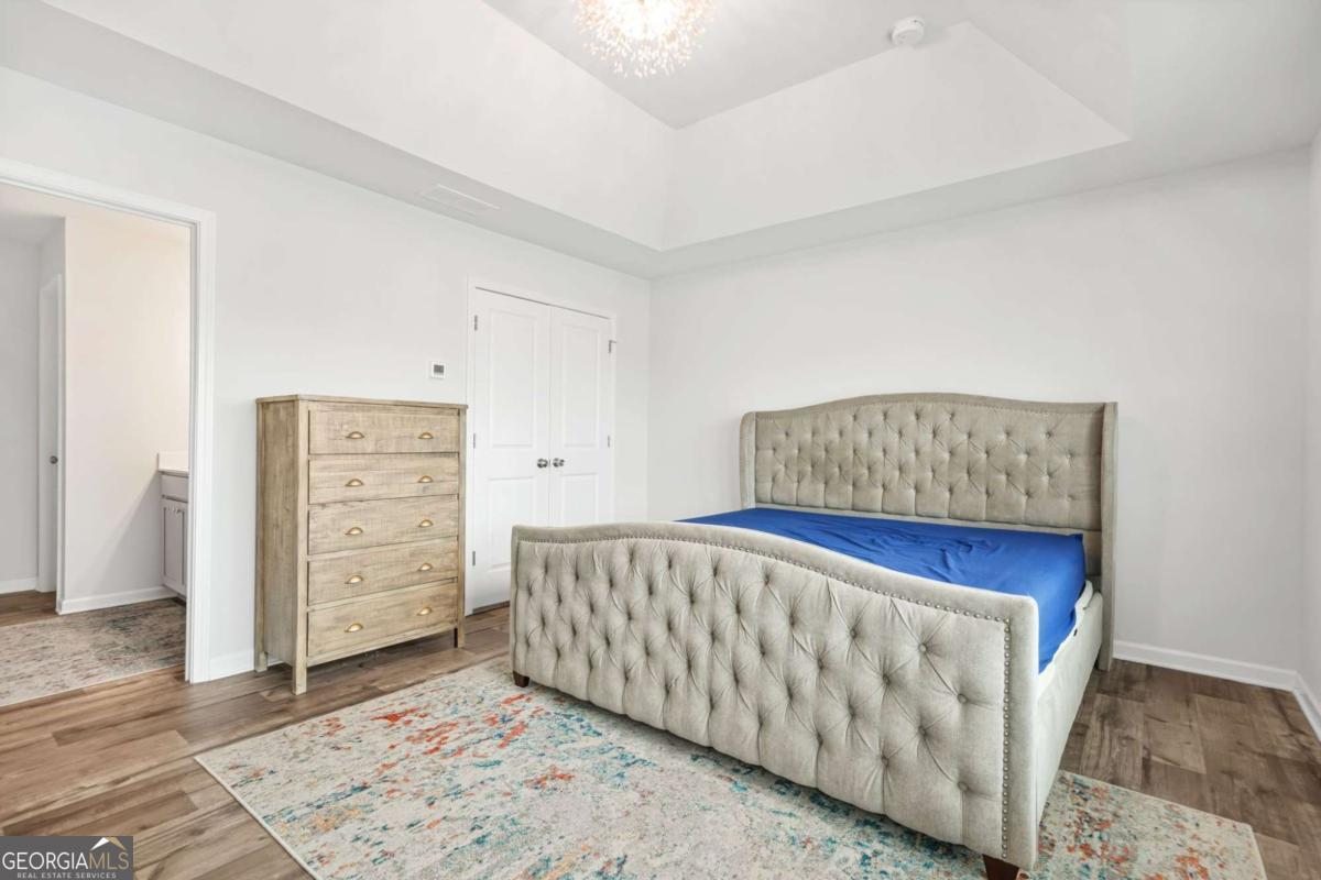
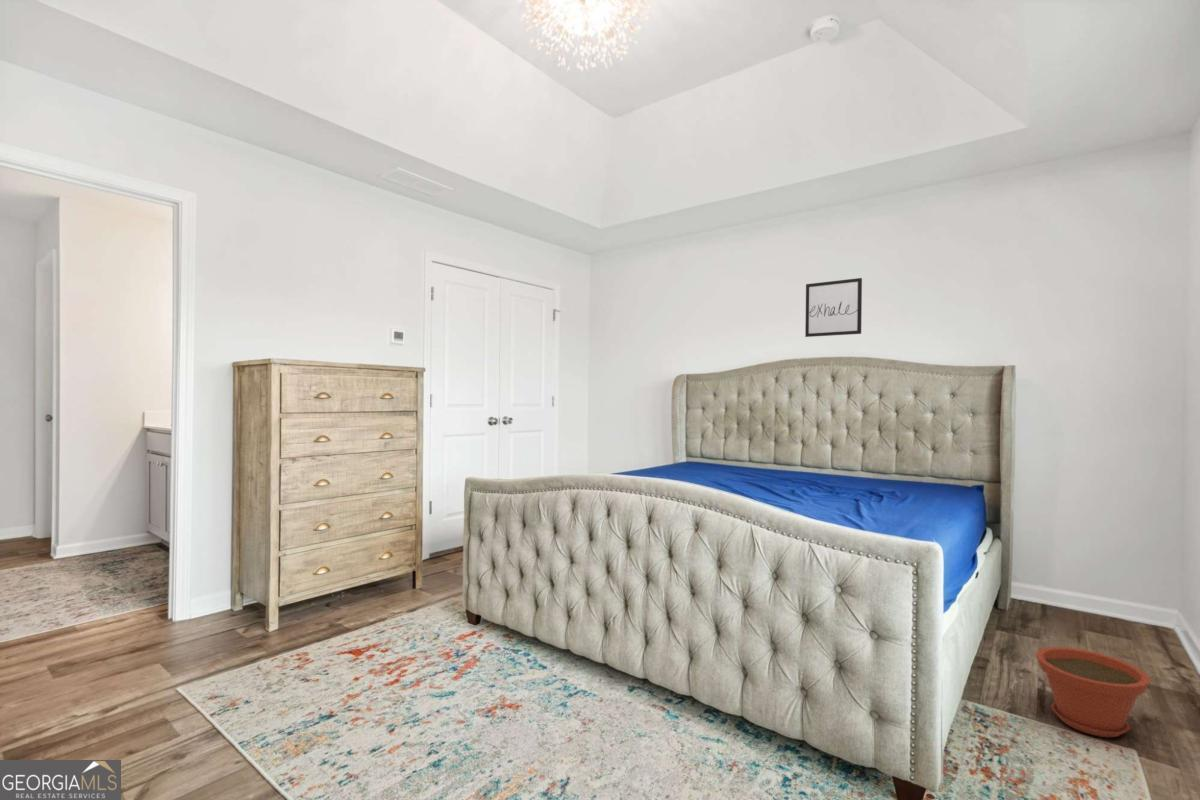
+ wall art (832, 308)
+ plant pot (1089, 694)
